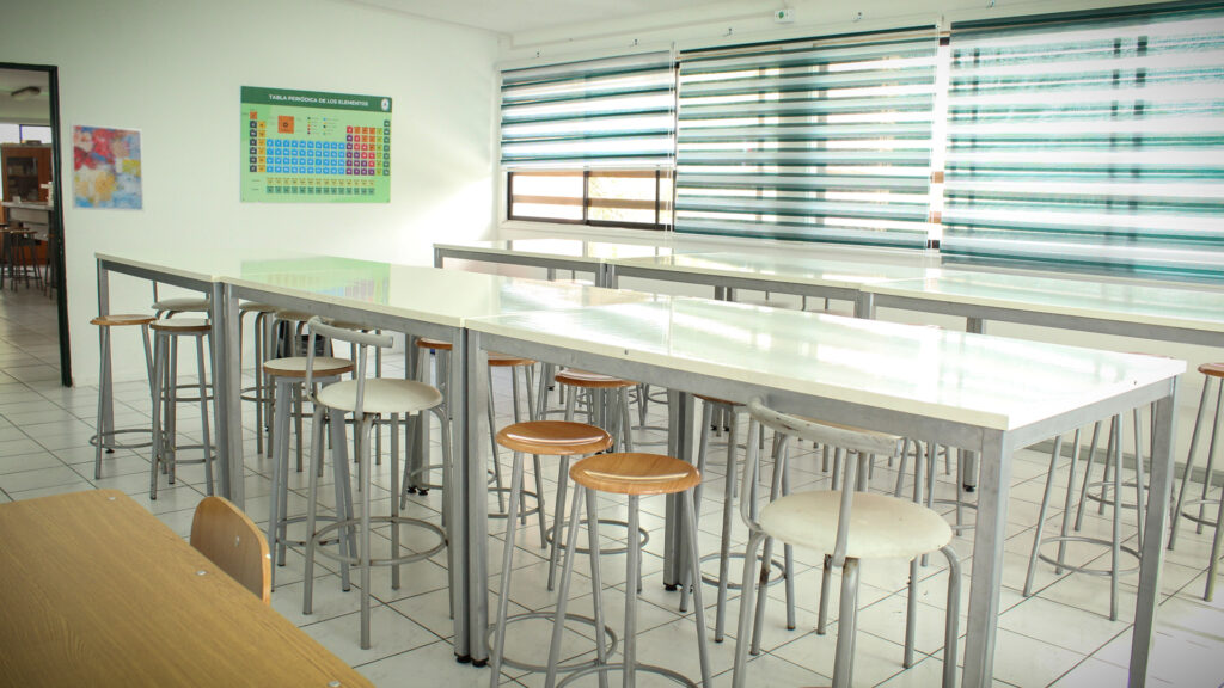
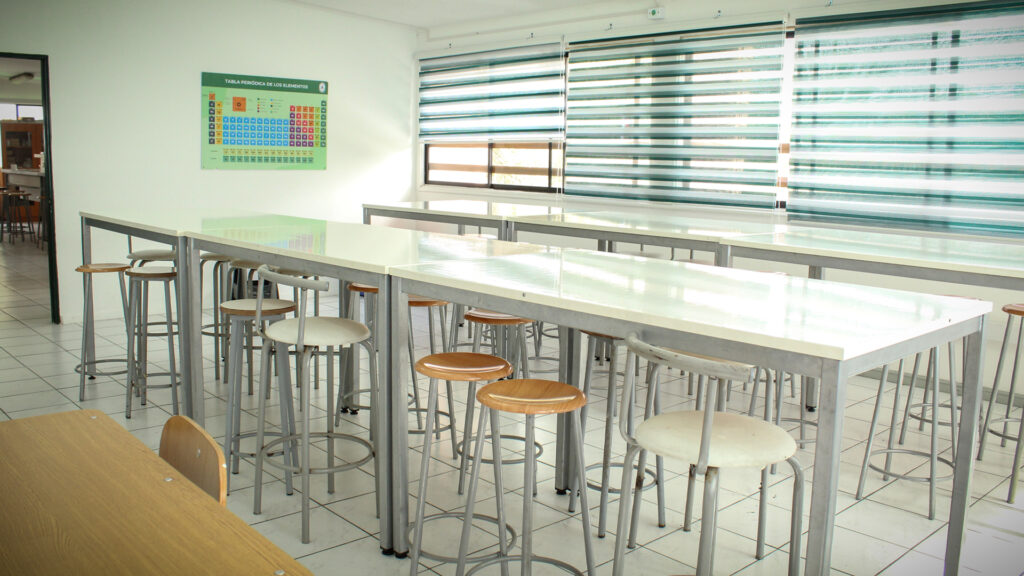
- wall art (108, 168)
